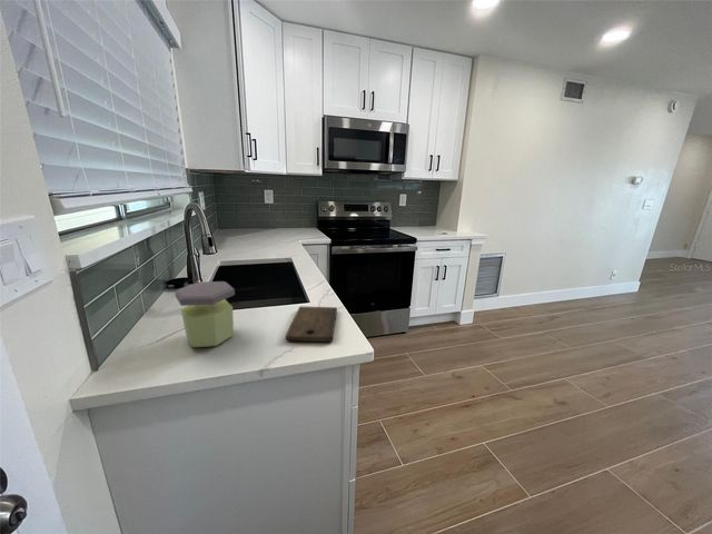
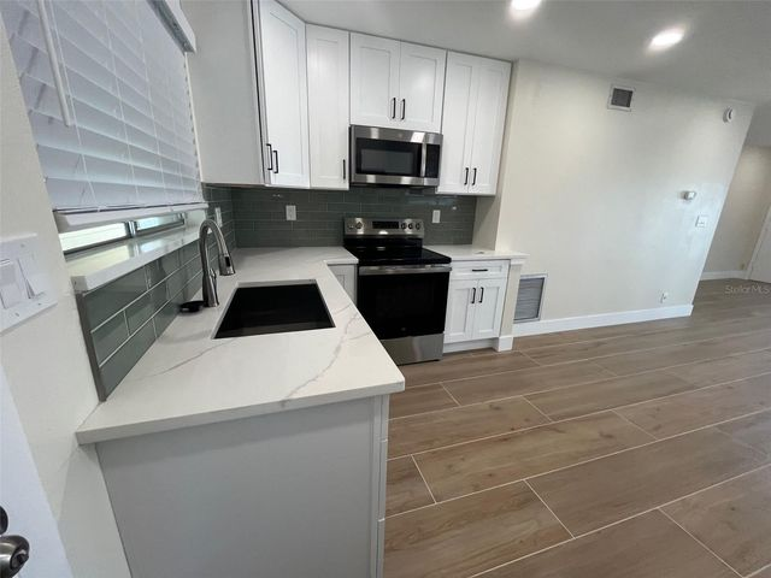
- cutting board (314, 322)
- jar (207, 314)
